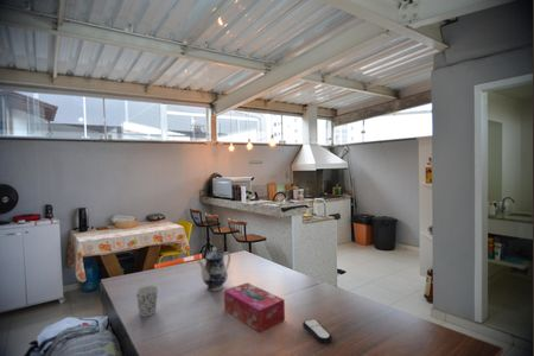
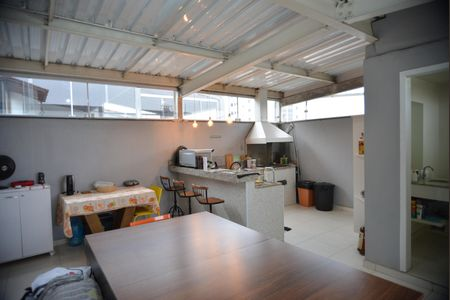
- cup (147, 300)
- tissue box (253, 304)
- remote control (317, 330)
- teapot (215, 267)
